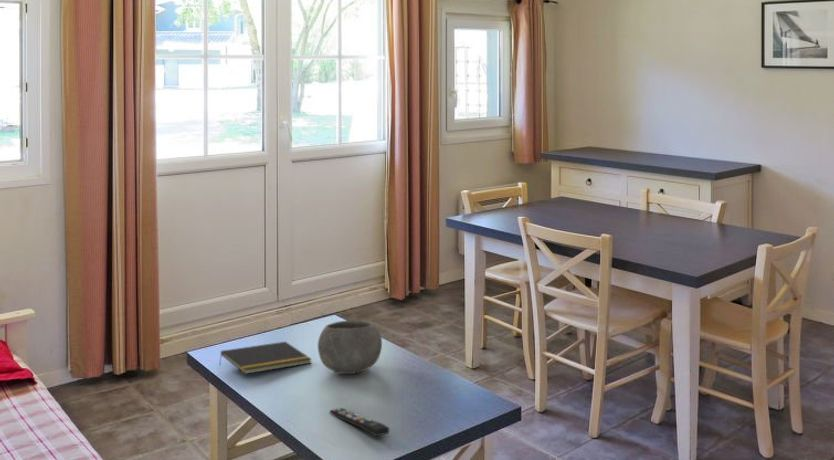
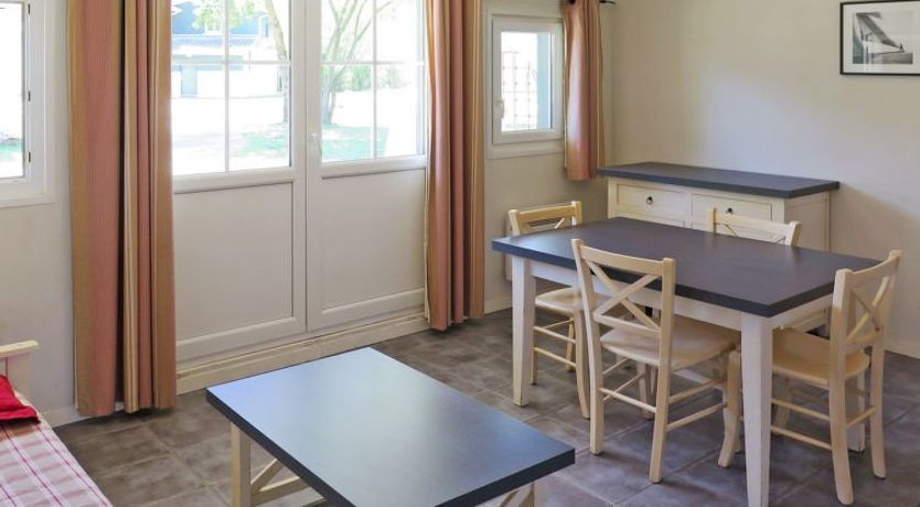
- notepad (266, 356)
- bowl (350, 348)
- remote control (358, 420)
